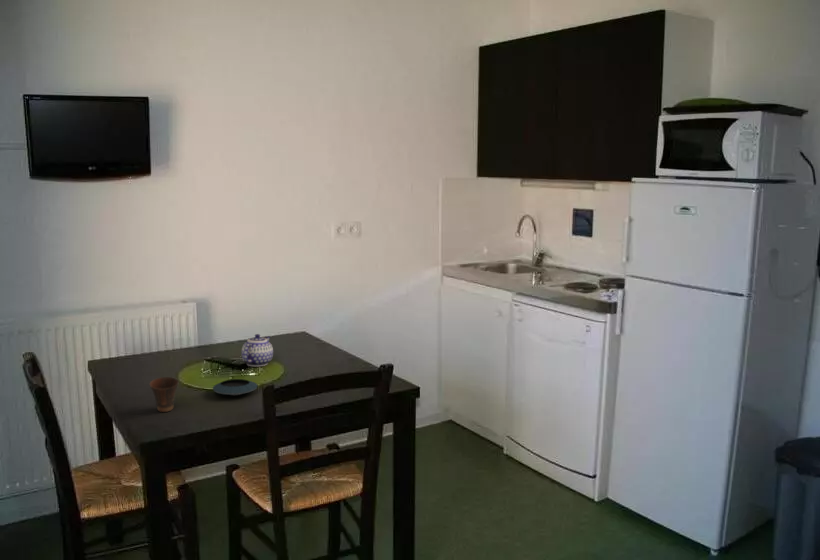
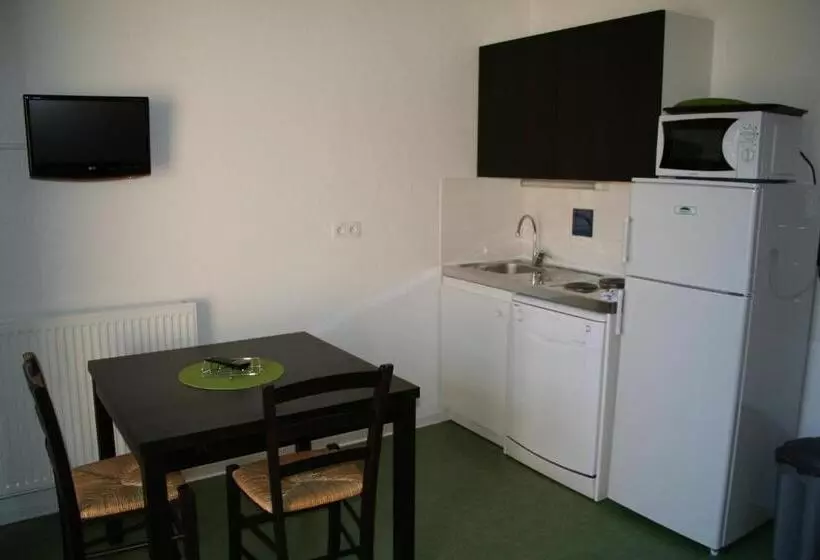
- cup (164, 395)
- teapot (257, 349)
- saucer (235, 385)
